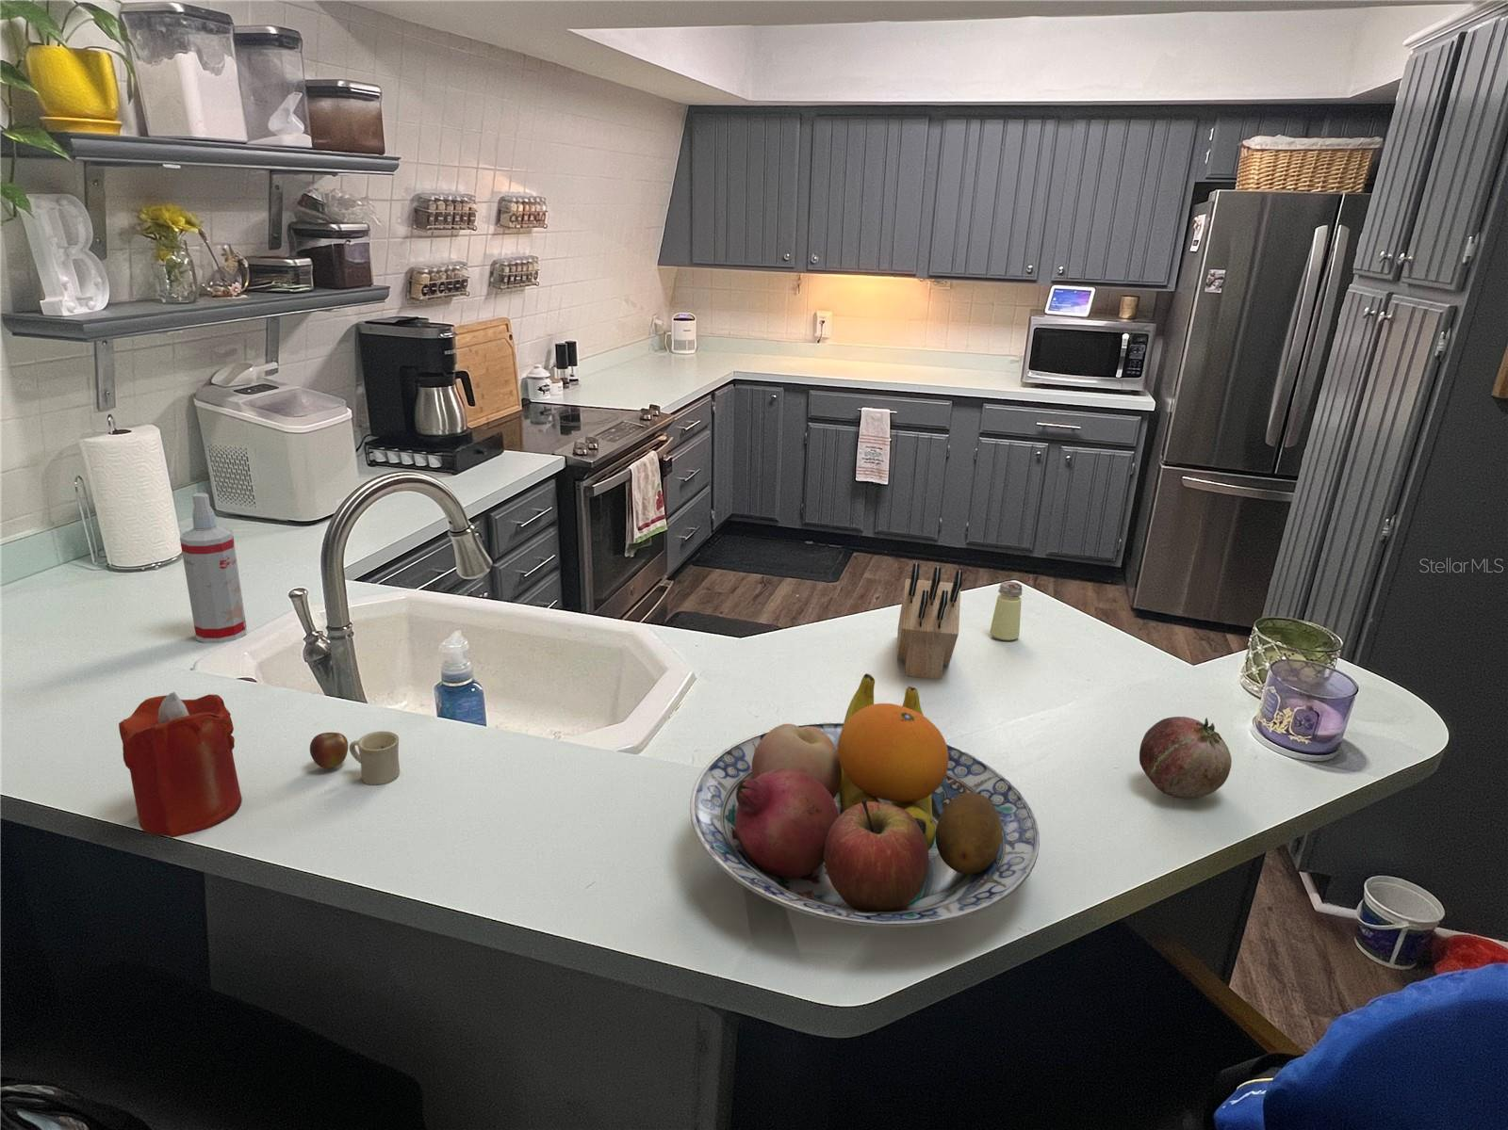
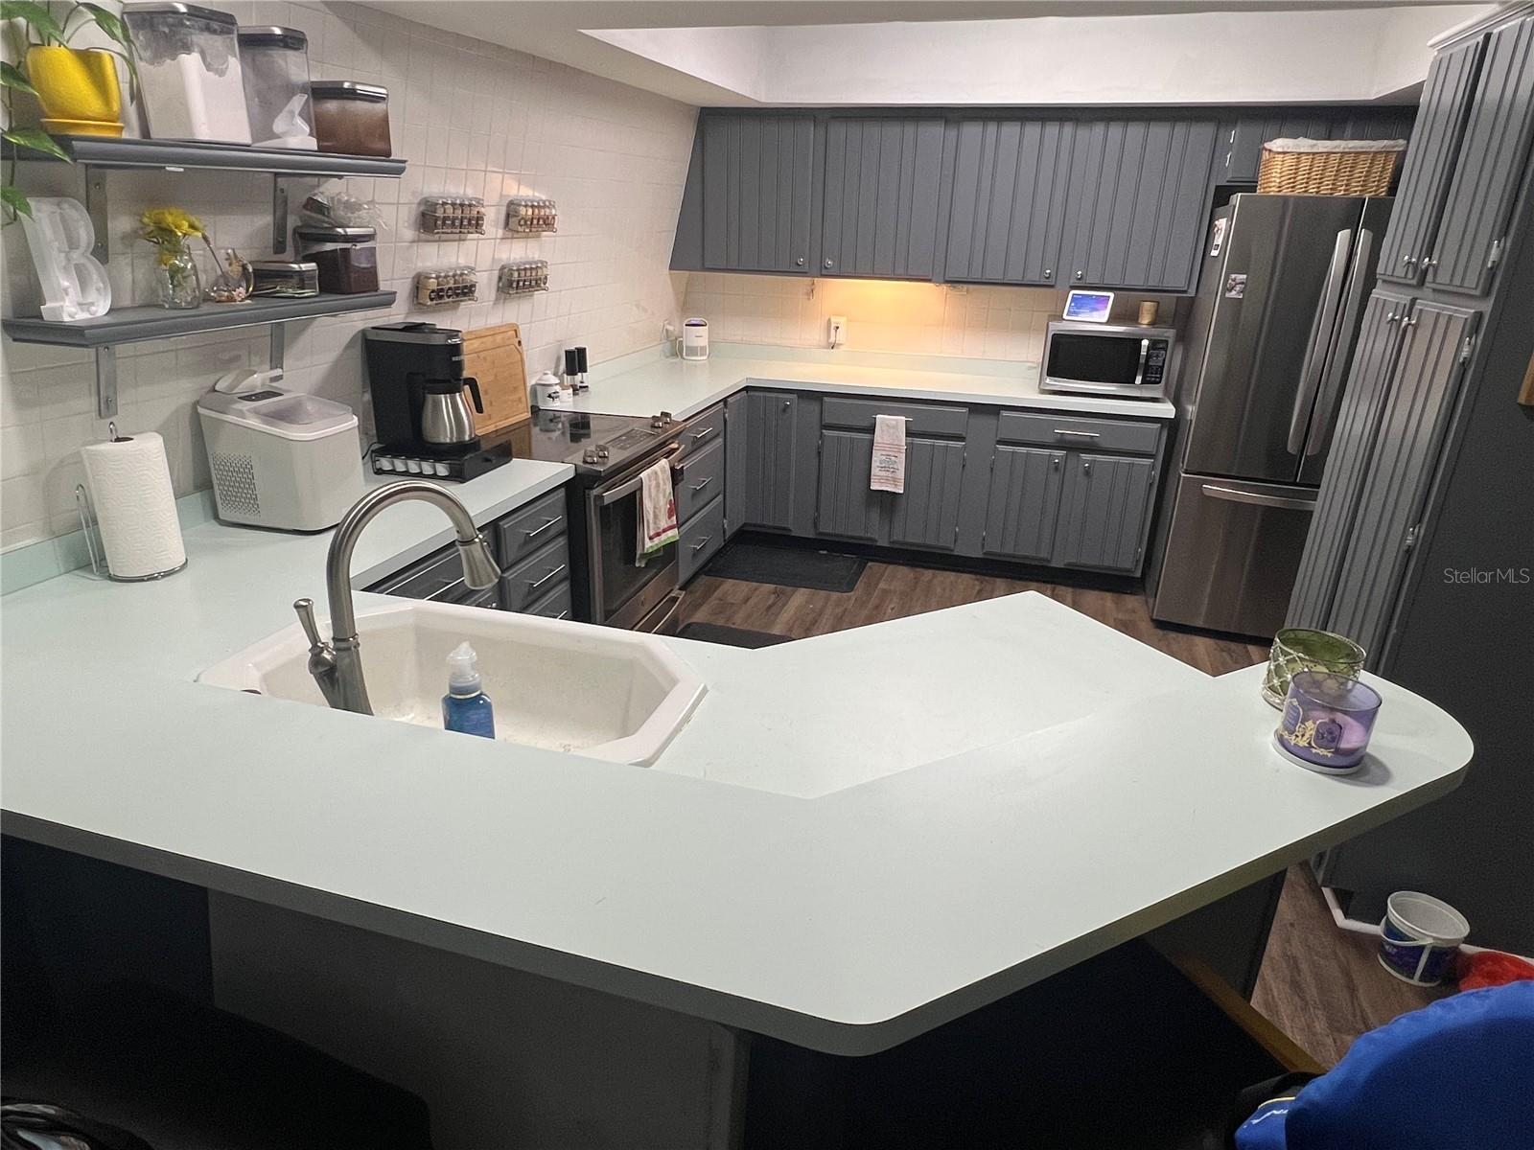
- saltshaker (1008, 609)
- fruit bowl (862, 794)
- fruit (1185, 754)
- spray bottle (211, 566)
- knife block (930, 605)
- mug (354, 753)
- candle (179, 753)
